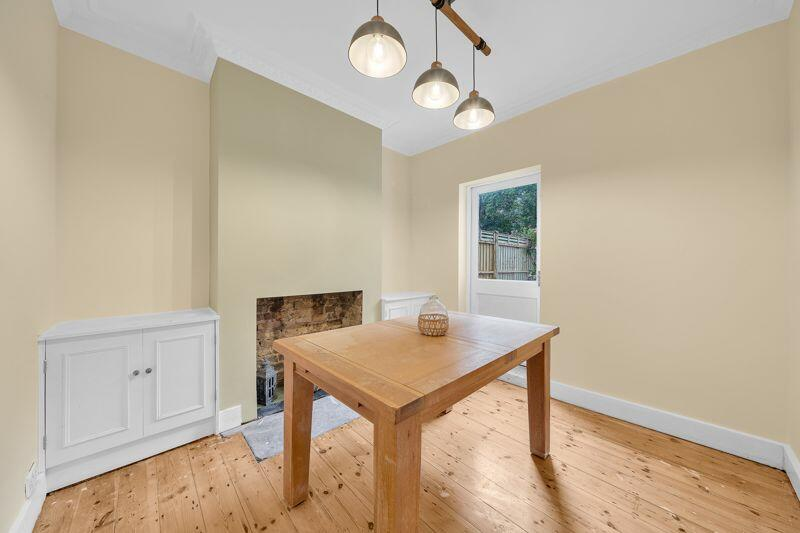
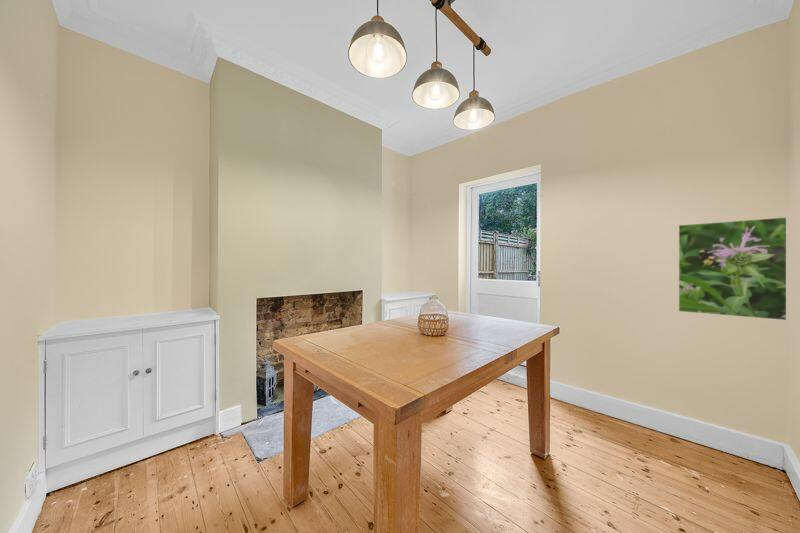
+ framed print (727, 268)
